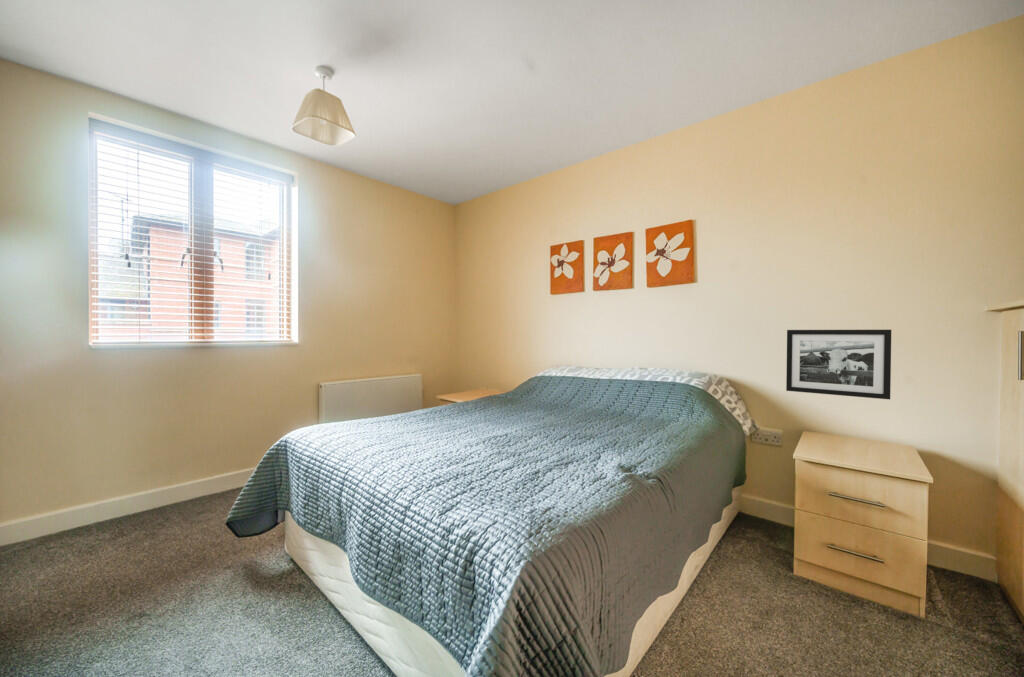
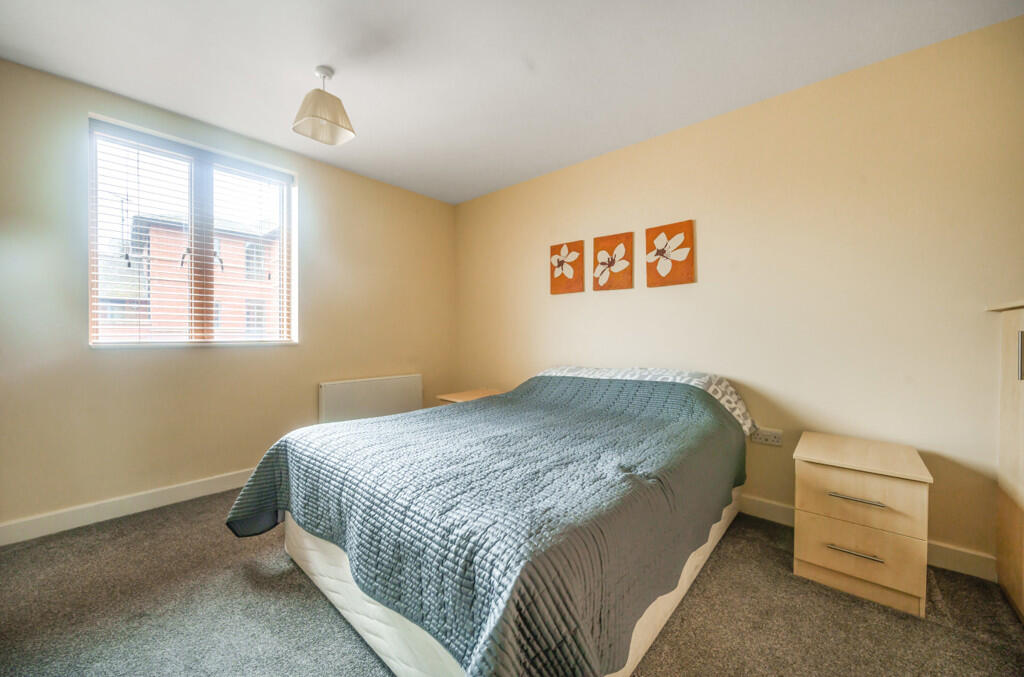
- picture frame (835, 362)
